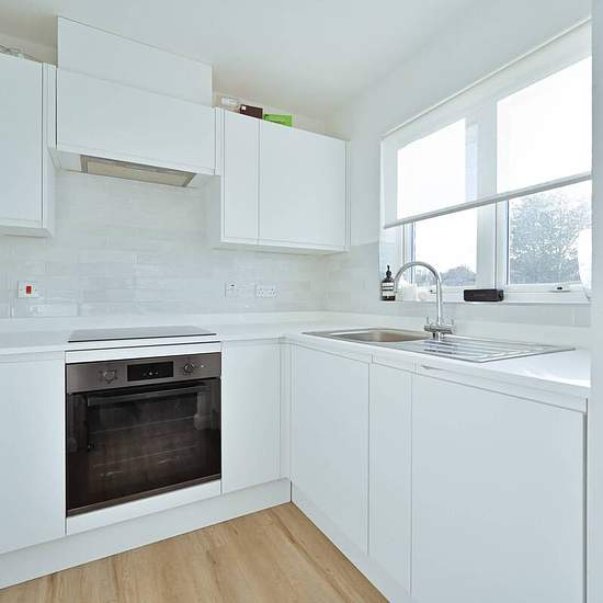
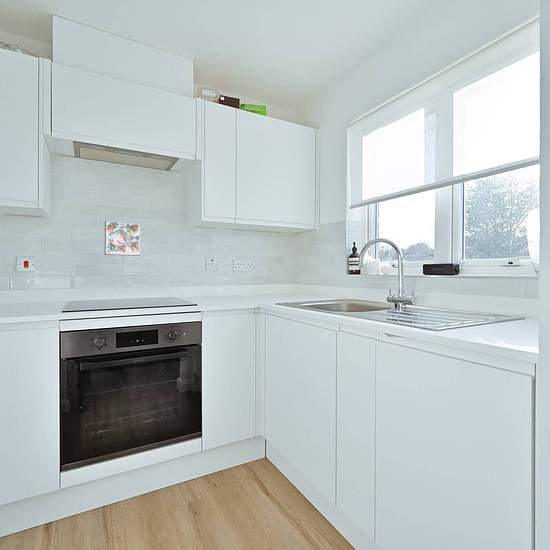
+ decorative tile (123, 238)
